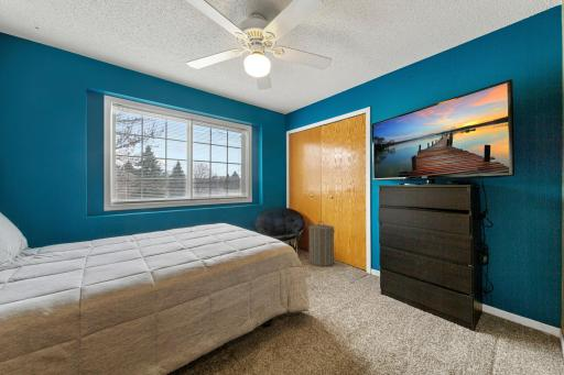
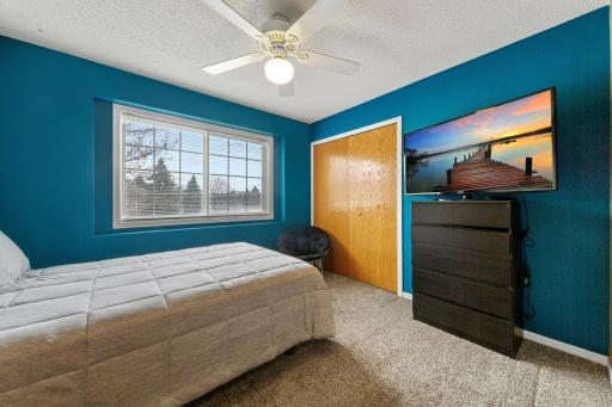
- laundry hamper (321, 241)
